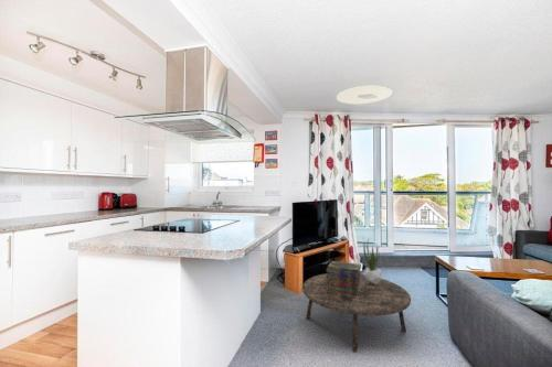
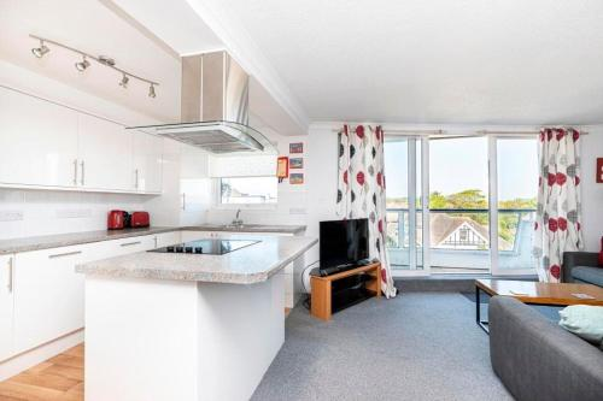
- coffee table (353, 305)
- potted plant (371, 261)
- ceiling light (363, 93)
- book stack (343, 277)
